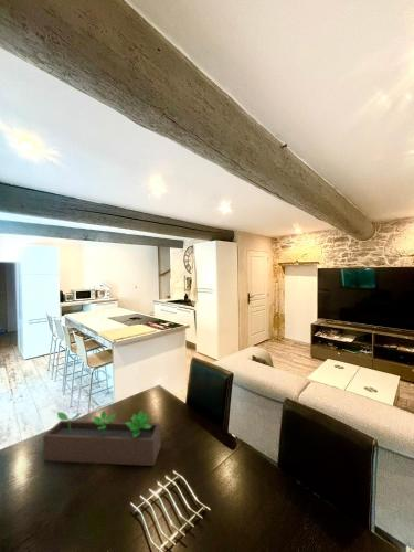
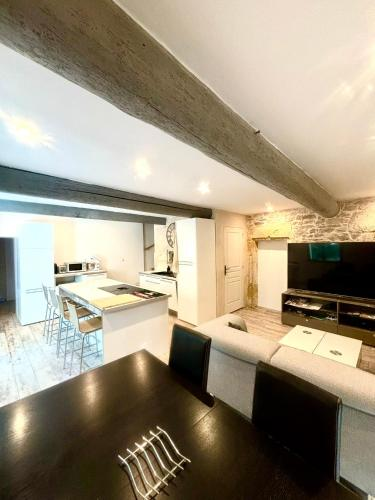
- succulent planter (104, 433)
